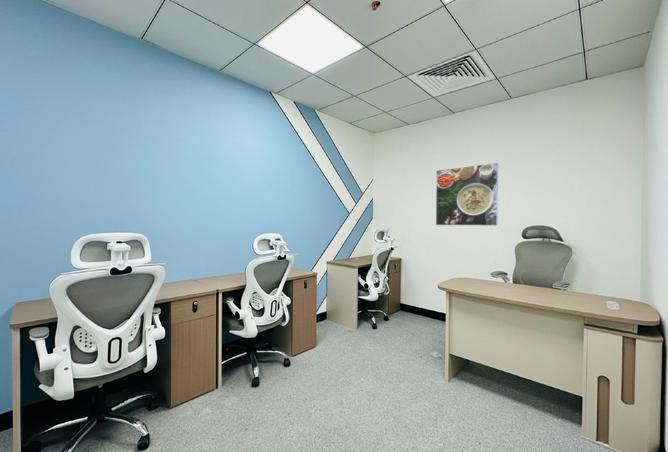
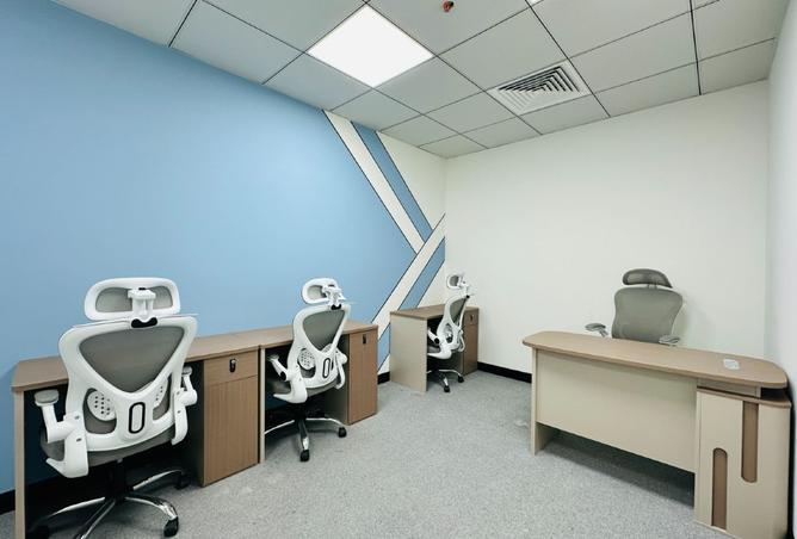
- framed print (464, 196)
